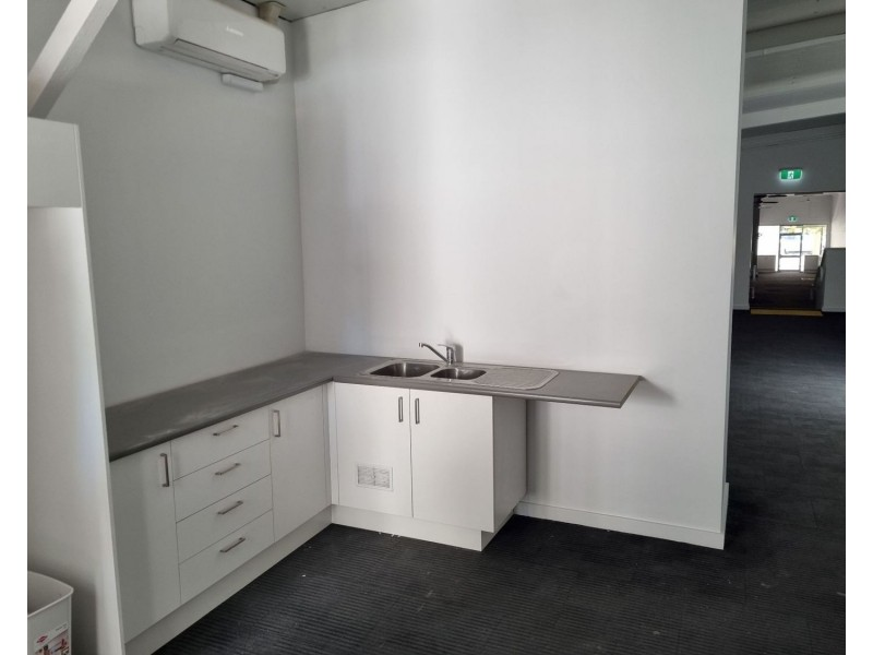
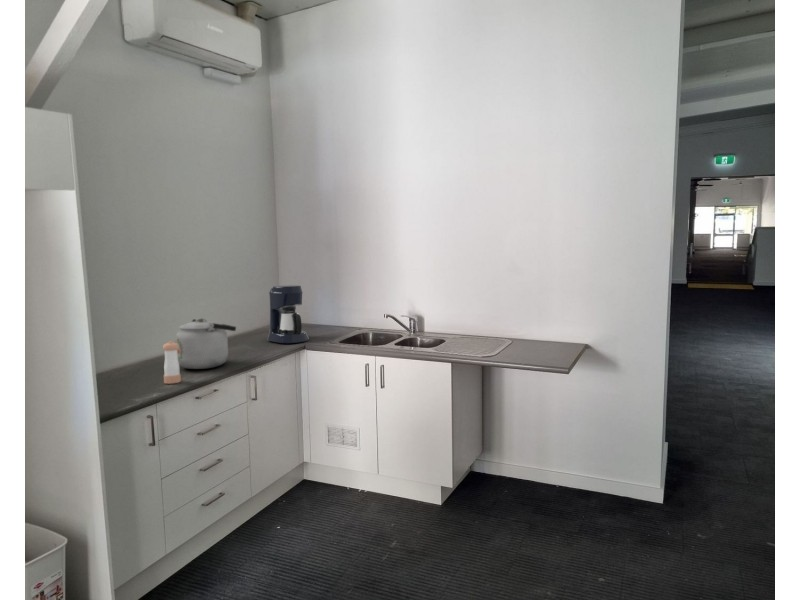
+ kettle (201, 341)
+ coffee maker (288, 312)
+ pepper shaker (171, 361)
